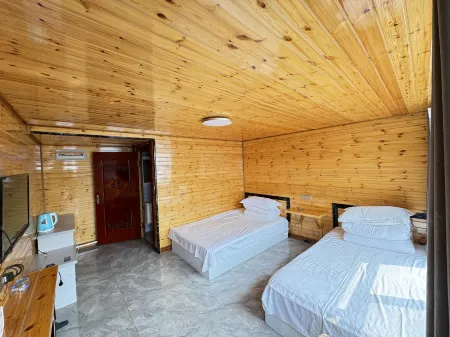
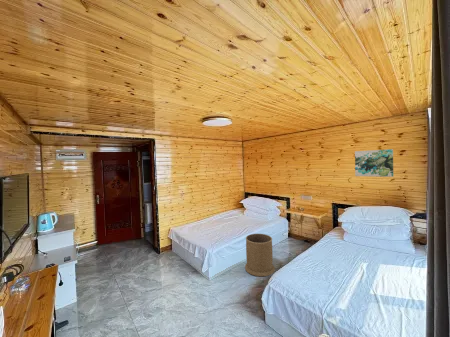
+ trash can (259, 253)
+ wall art (373, 163)
